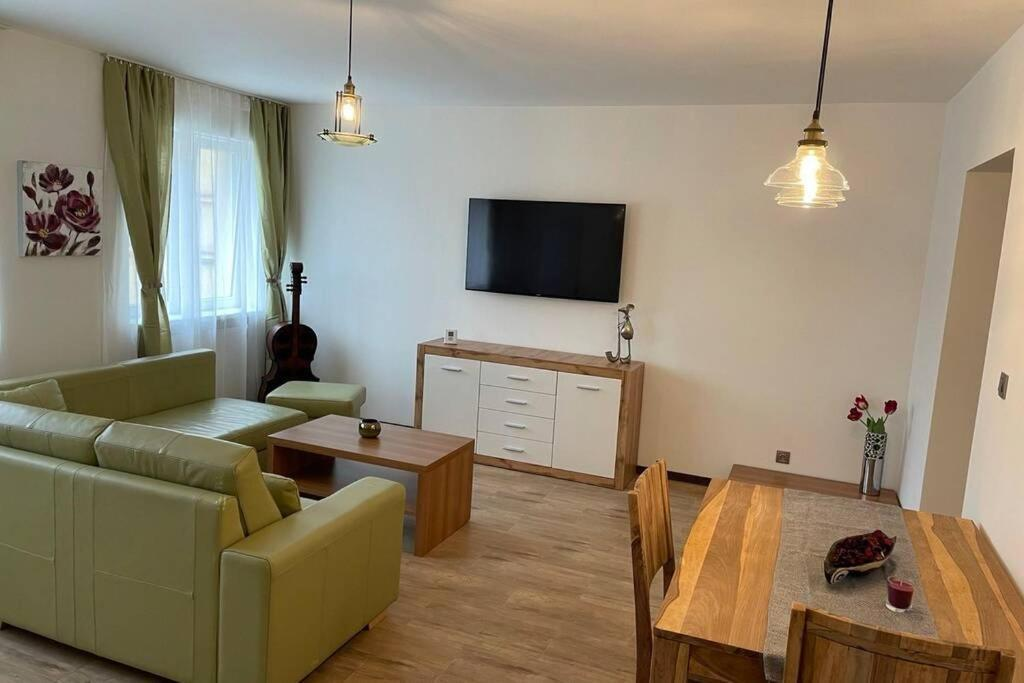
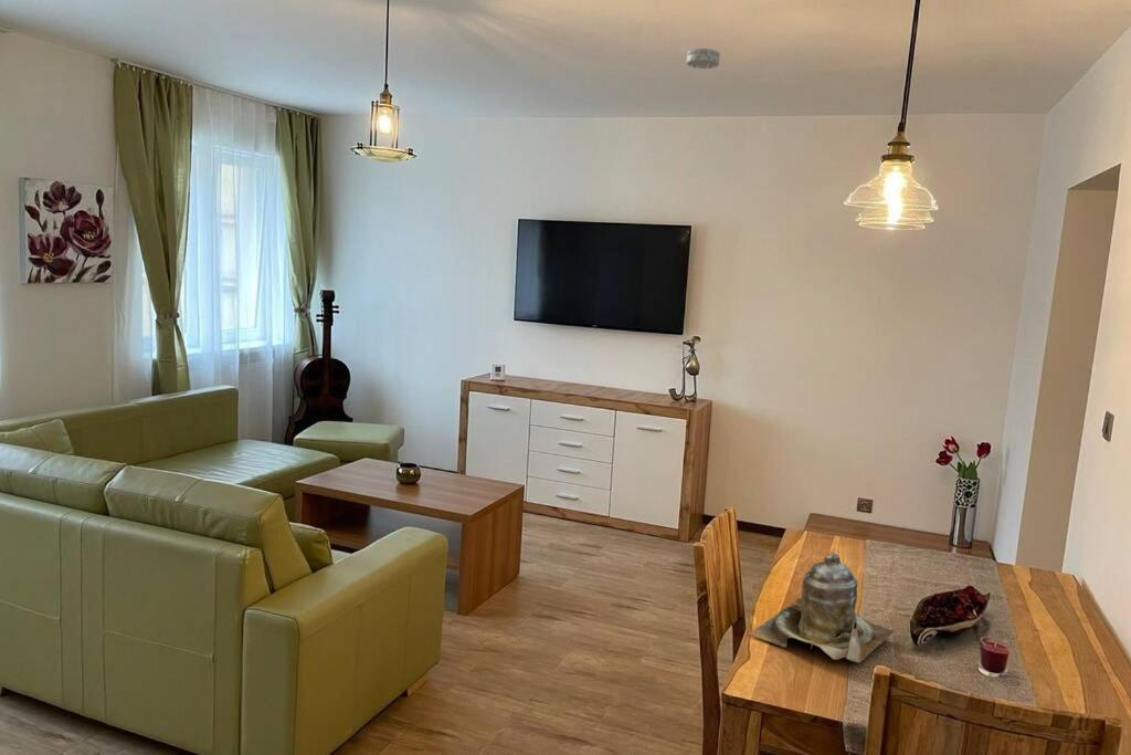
+ smoke detector (702, 57)
+ teapot (825, 593)
